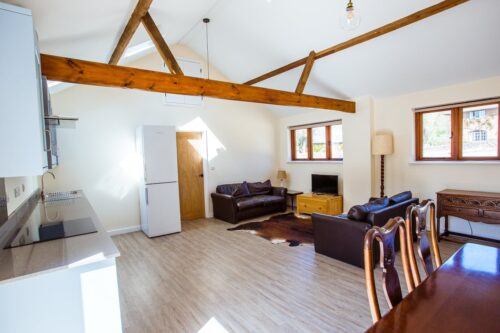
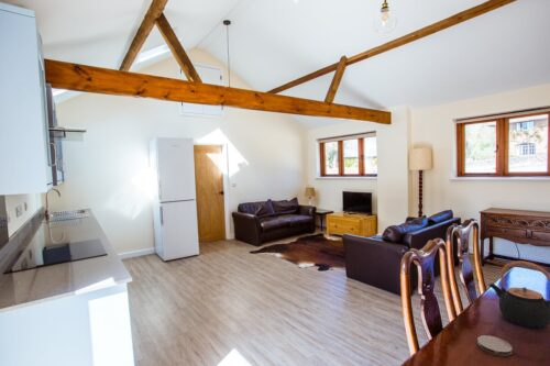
+ coaster (494, 345)
+ teapot (519, 289)
